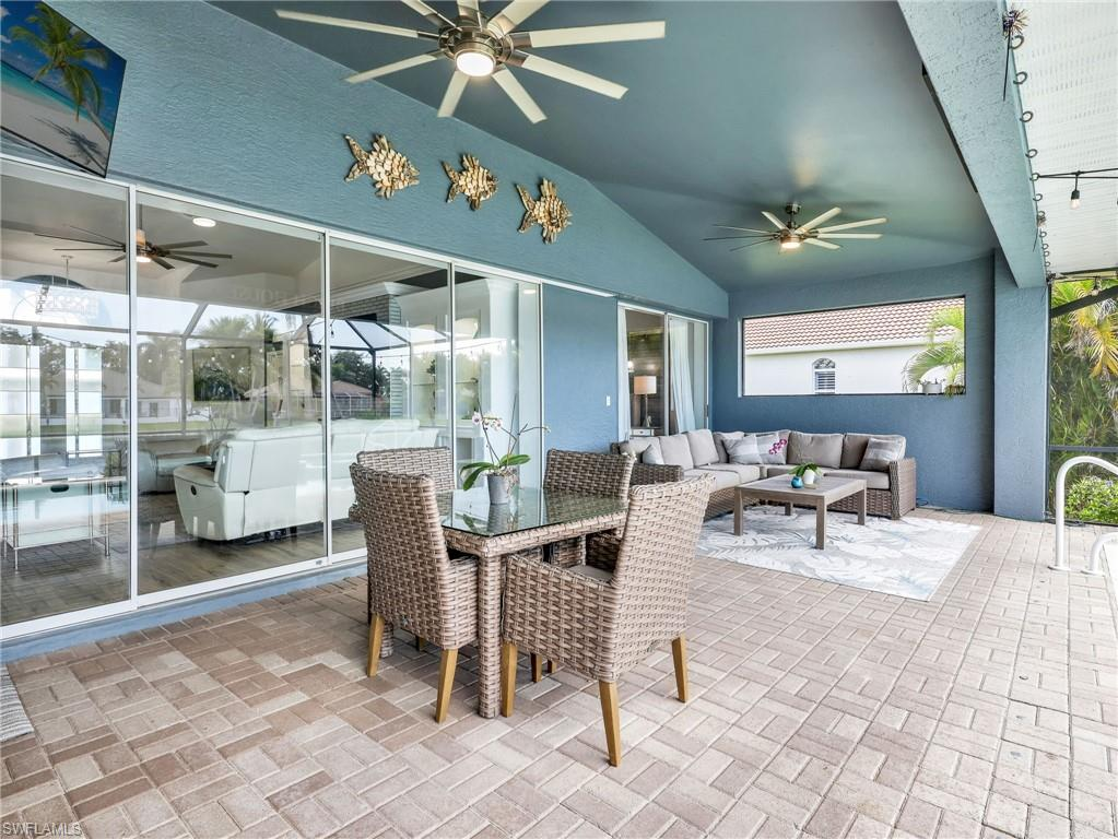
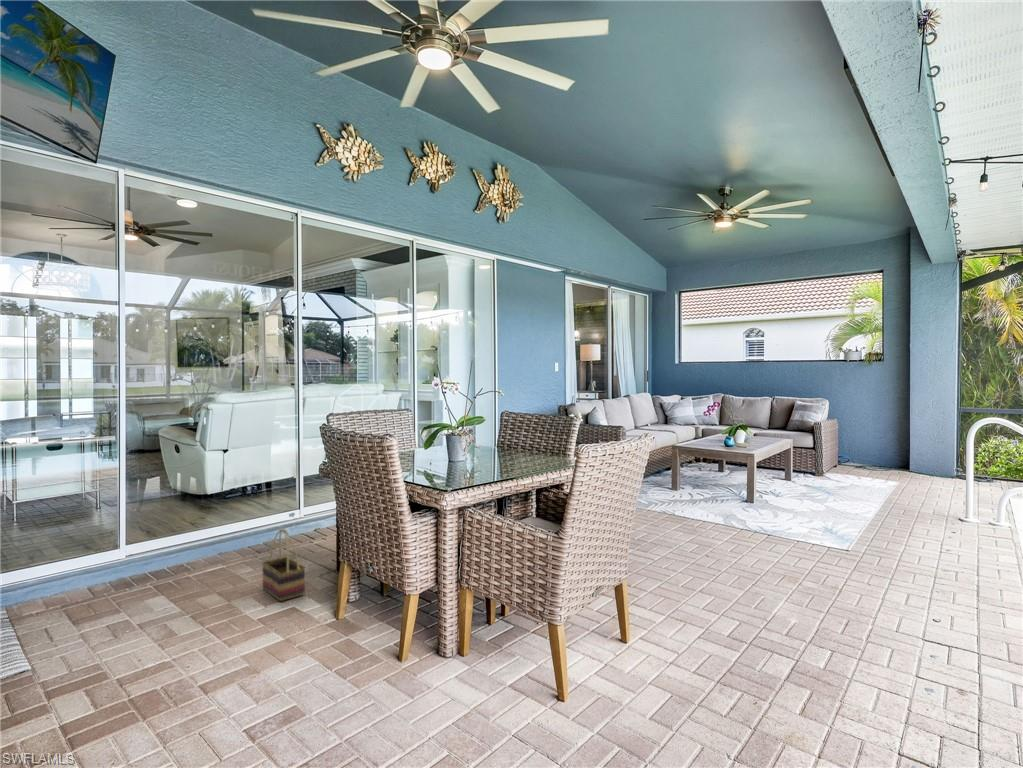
+ basket (283, 560)
